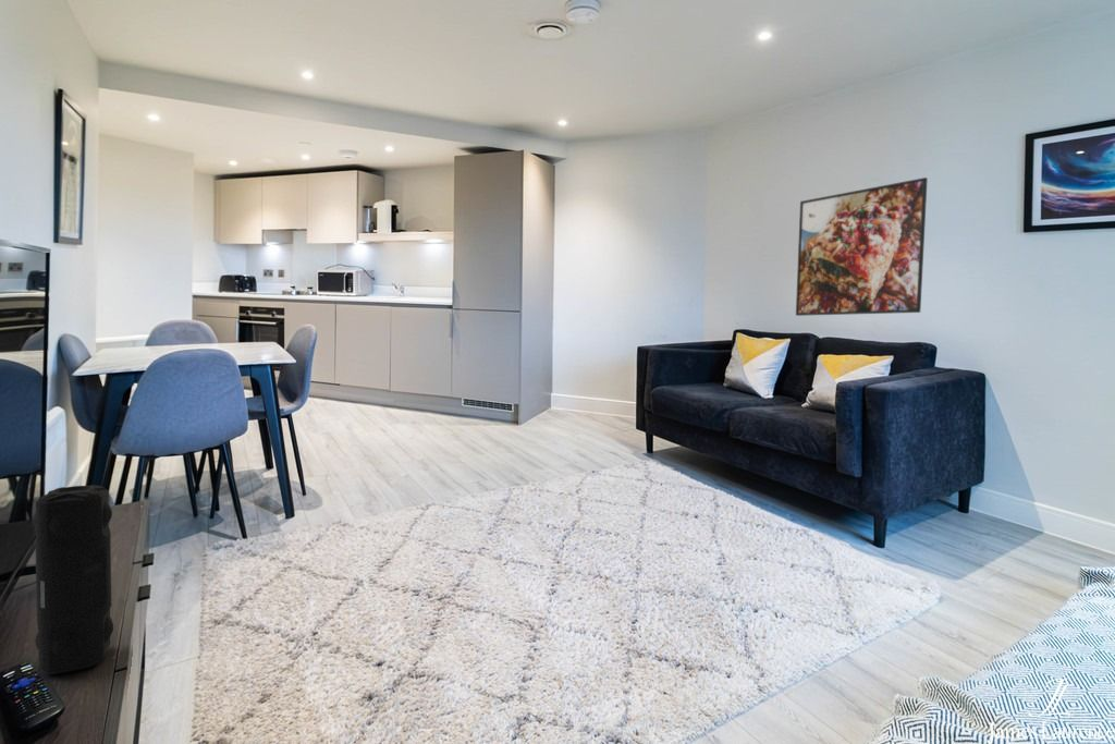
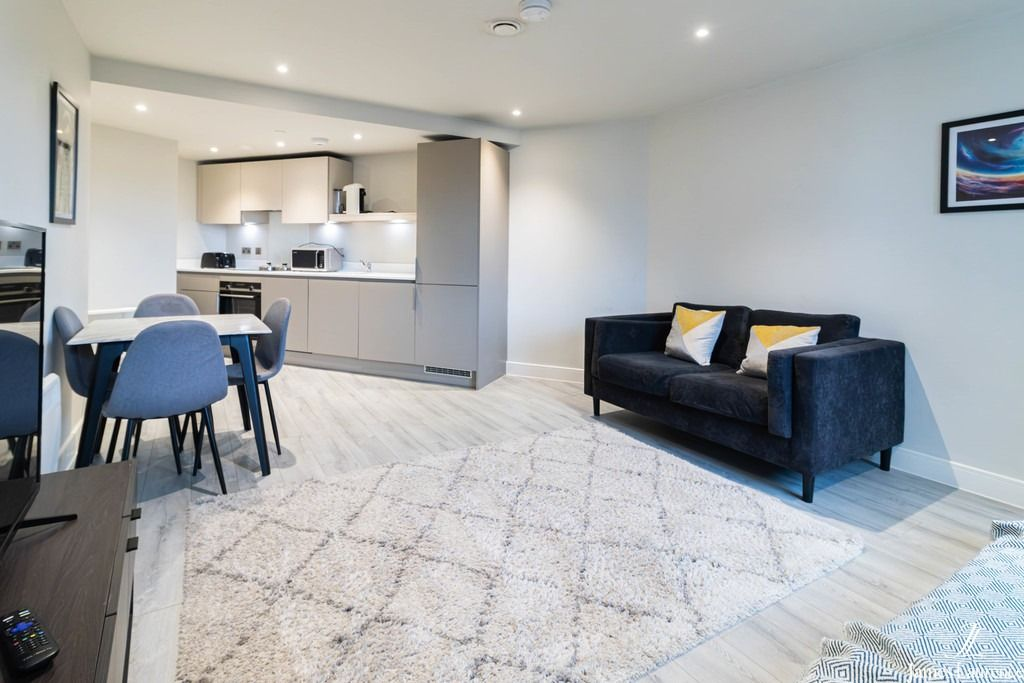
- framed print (855, 253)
- speaker (74, 575)
